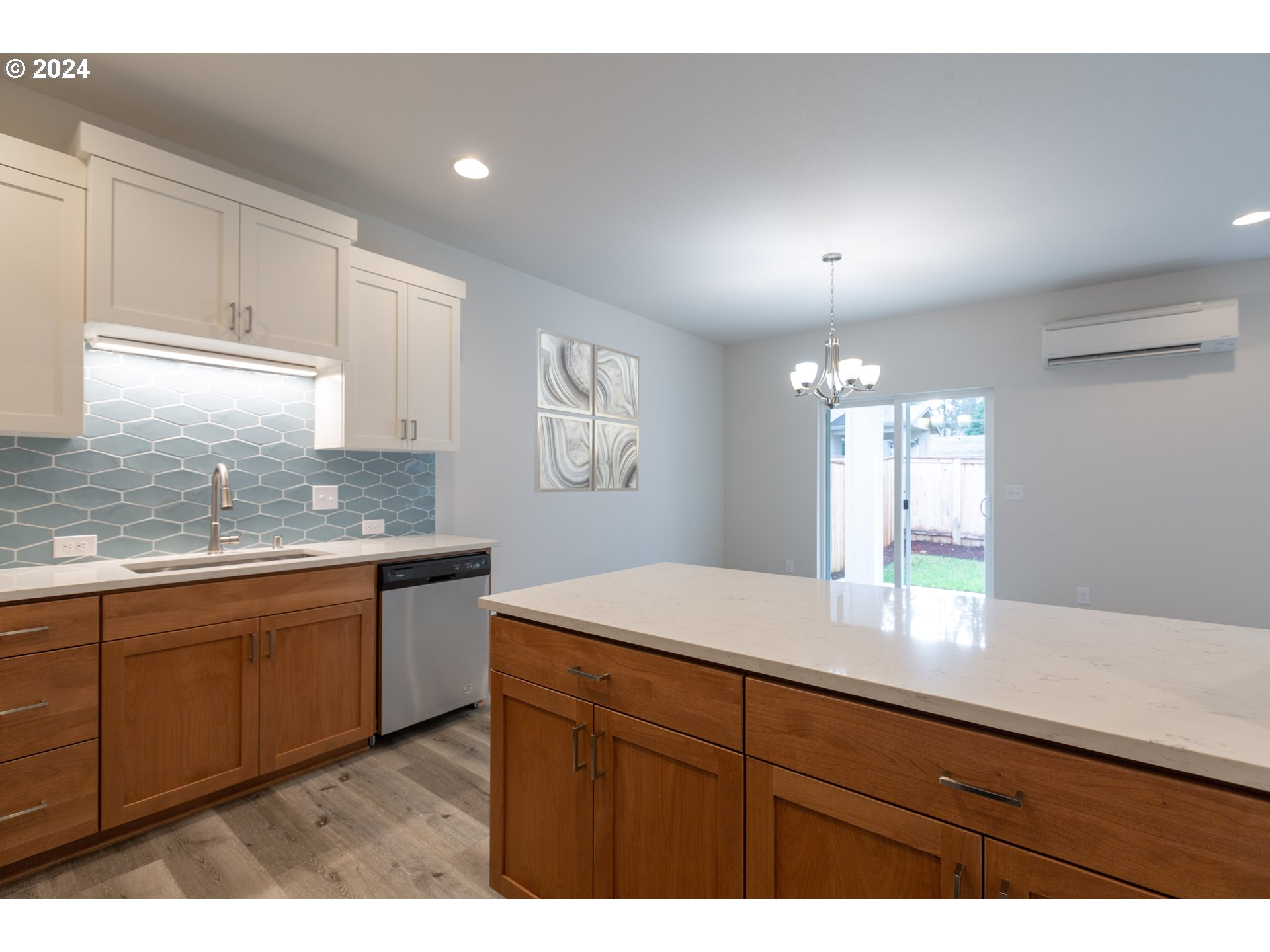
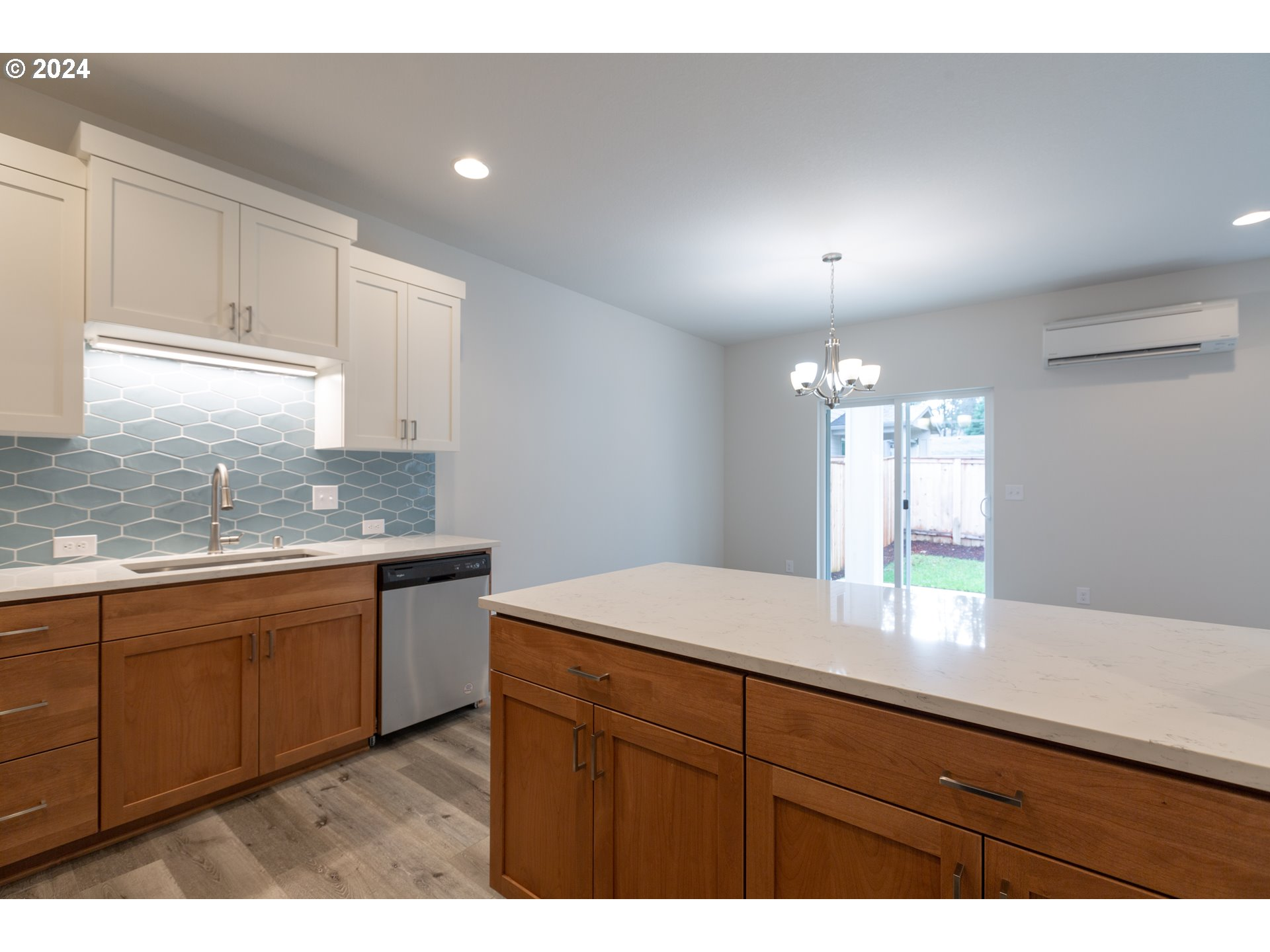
- wall art (592, 415)
